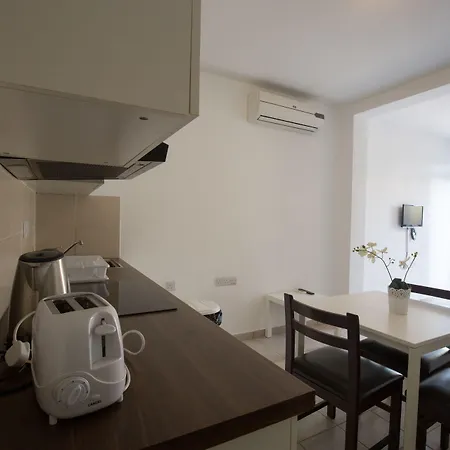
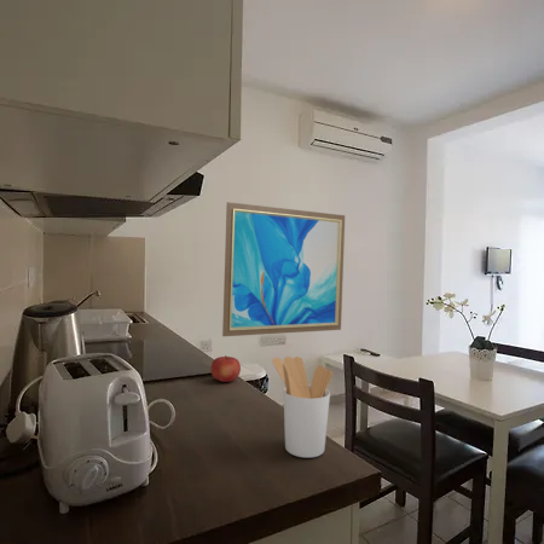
+ wall art (289, 271)
+ fruit (225, 366)
+ utensil holder (299, 401)
